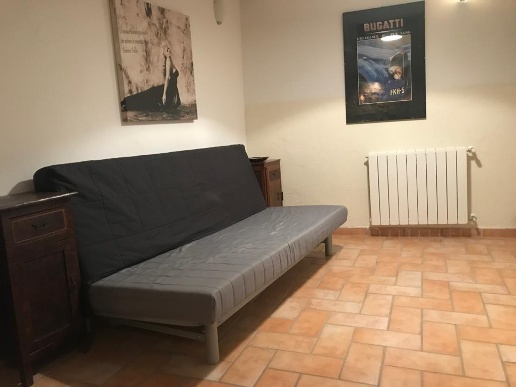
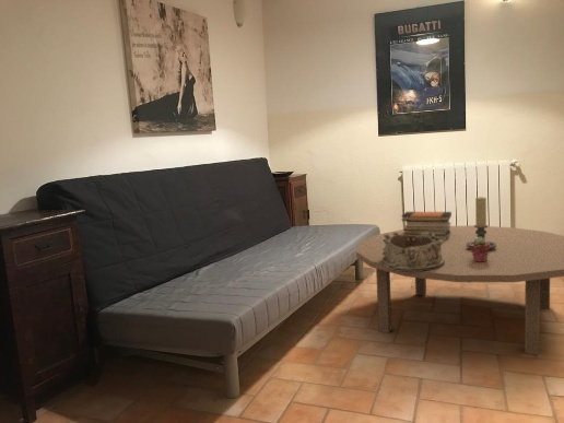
+ coffee table (466, 281)
+ book stack (426, 224)
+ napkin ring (411, 248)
+ potted succulent (479, 248)
+ candle holder (481, 222)
